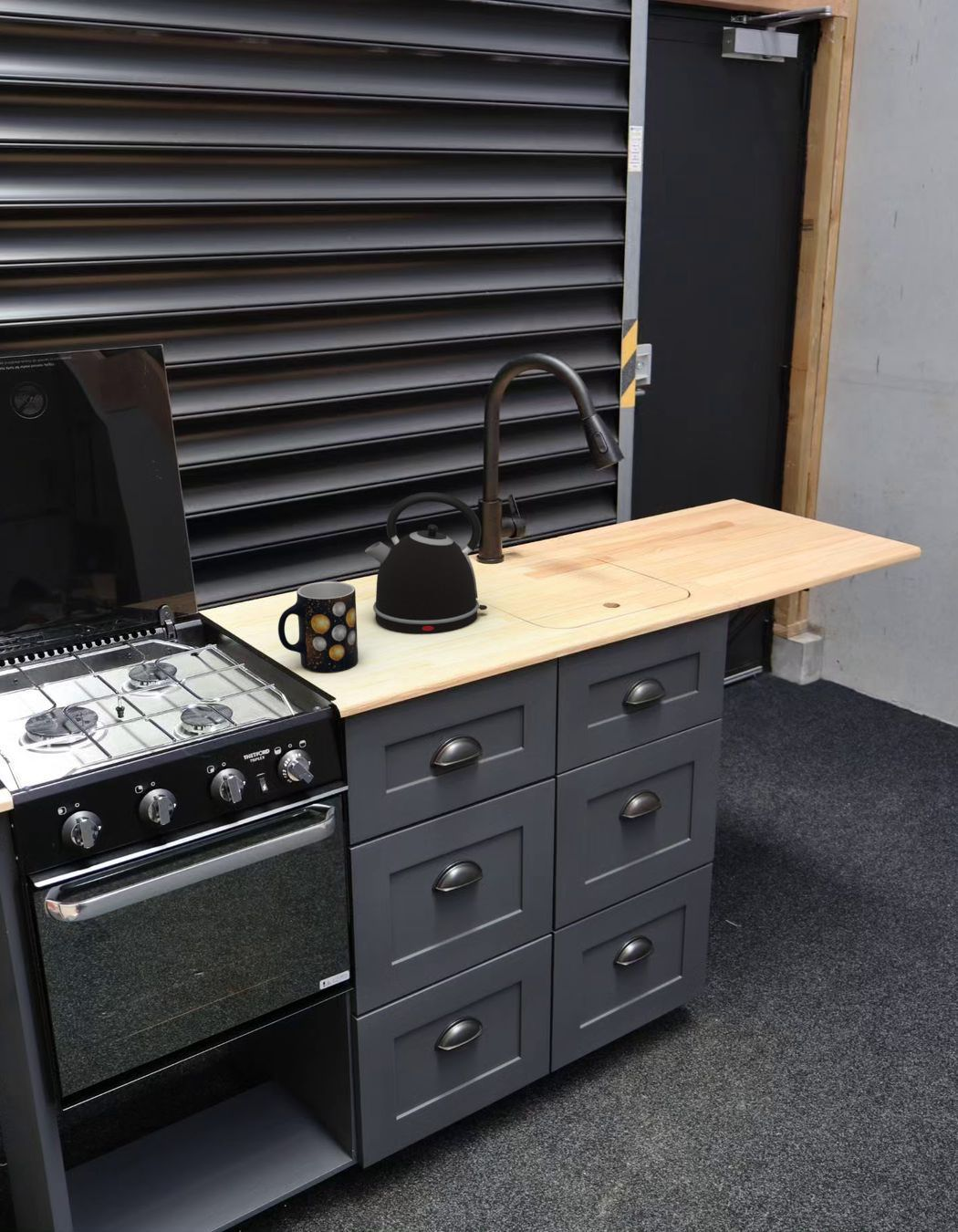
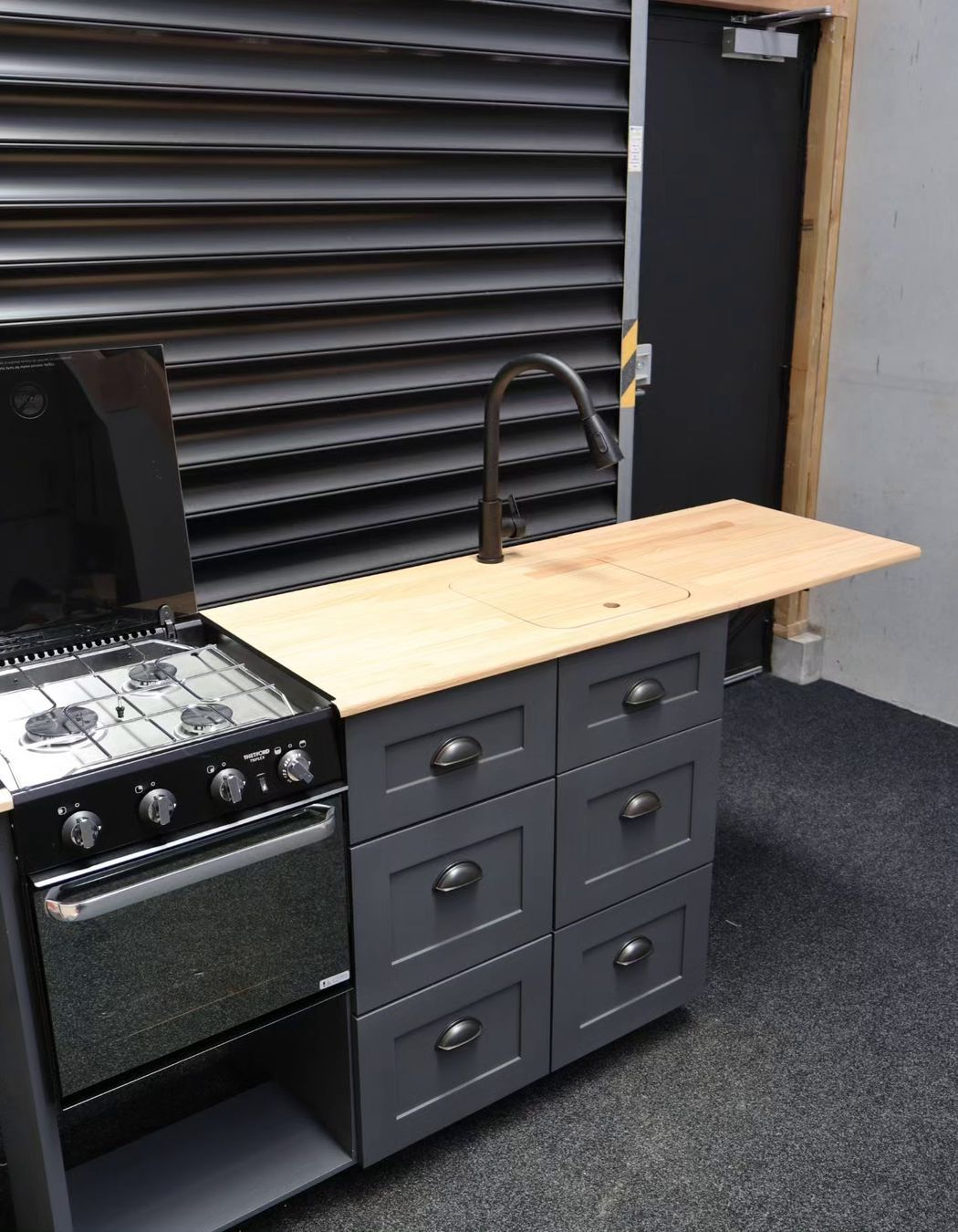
- kettle (426, 555)
- mug (319, 628)
